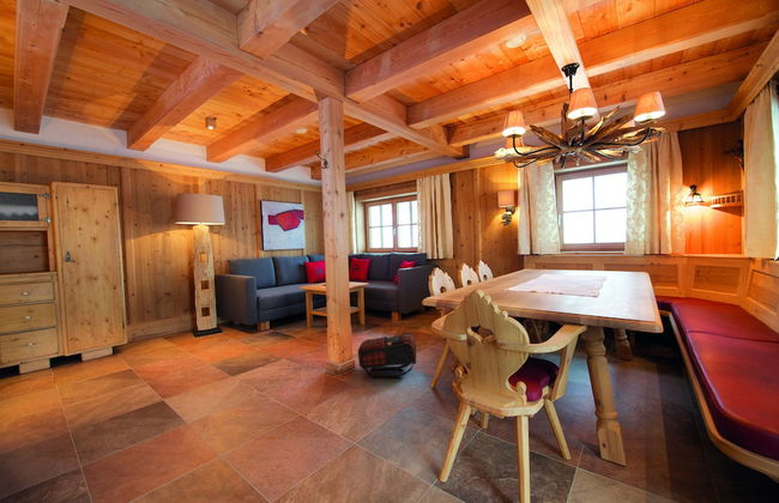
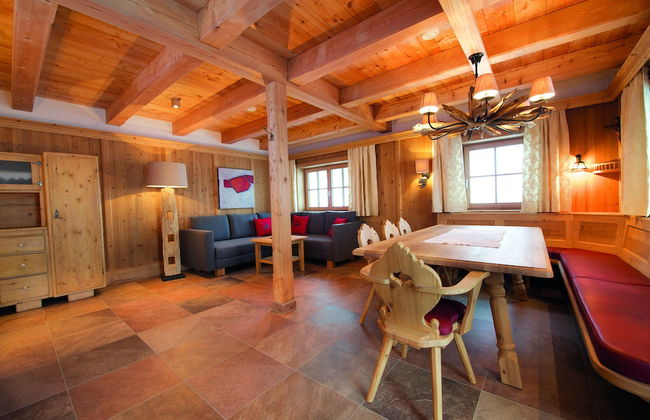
- satchel (387, 353)
